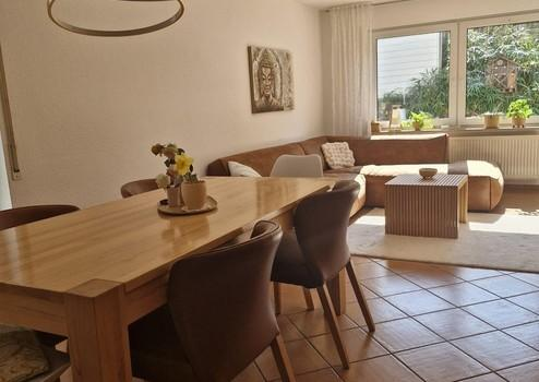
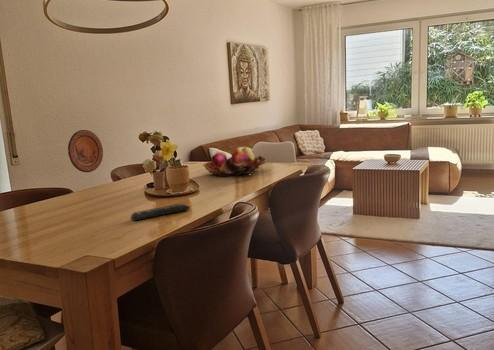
+ decorative plate (85, 151)
+ fruit basket (236, 160)
+ remote control (161, 211)
